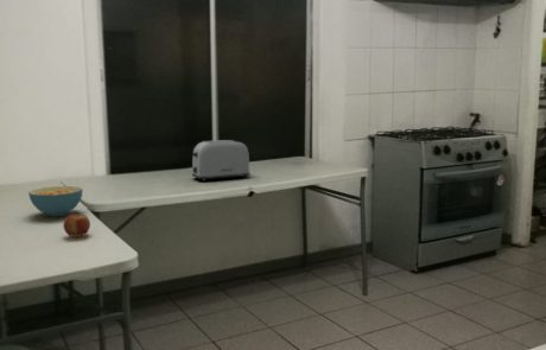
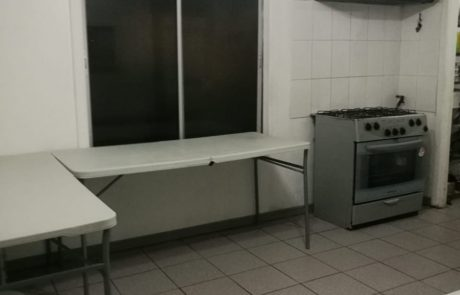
- apple (76, 224)
- toaster (220, 159)
- cereal bowl (56, 202)
